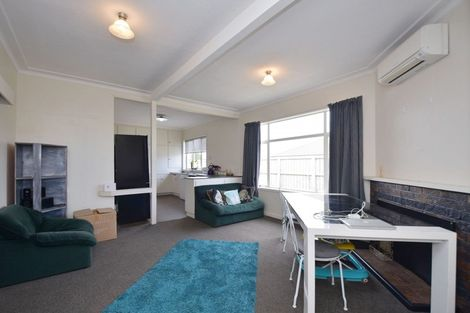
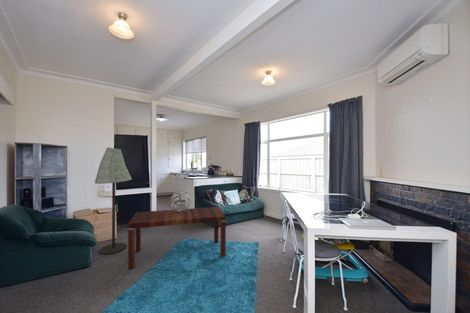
+ floor lamp (113, 198)
+ coffee table (179, 224)
+ decorative sphere (181, 199)
